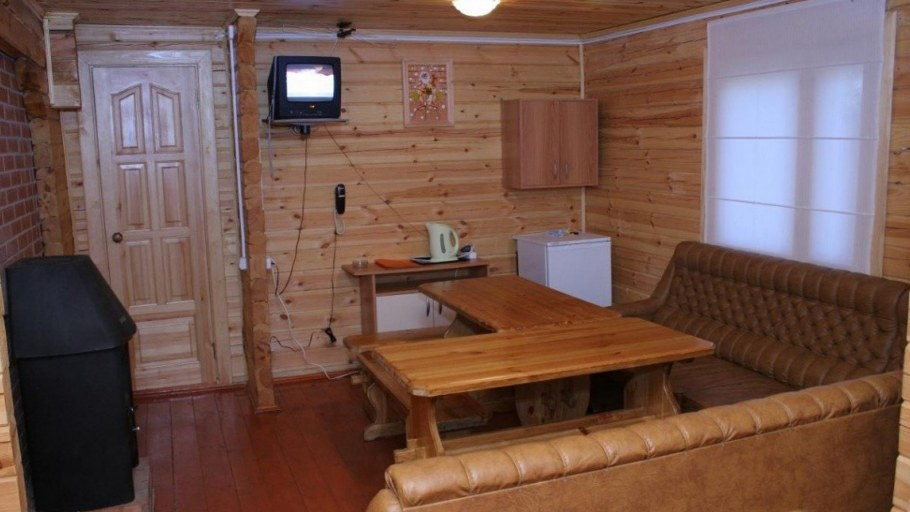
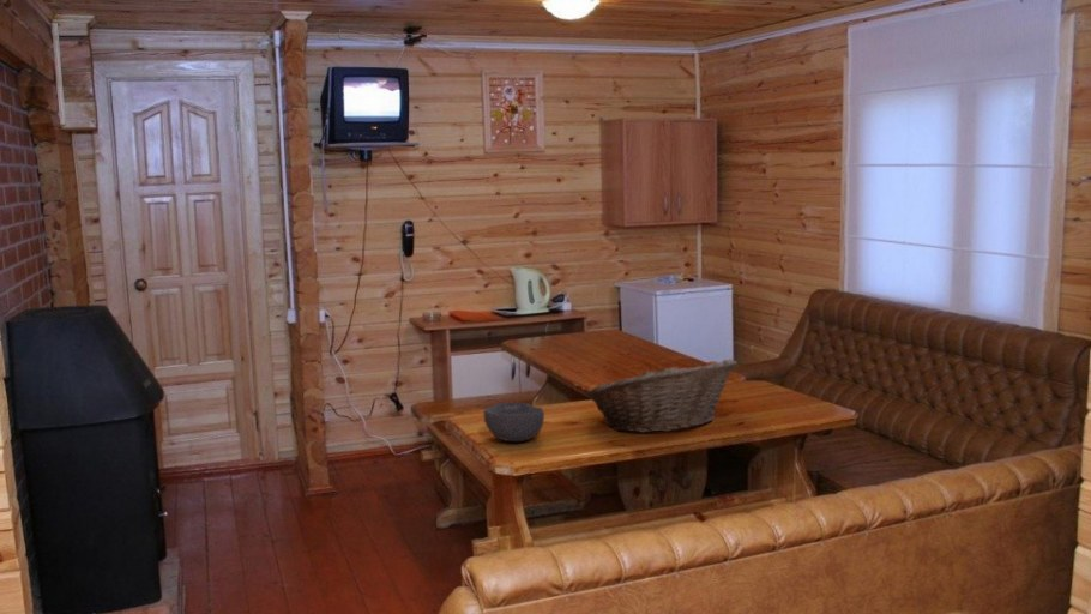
+ fruit basket (663, 390)
+ bowl (514, 423)
